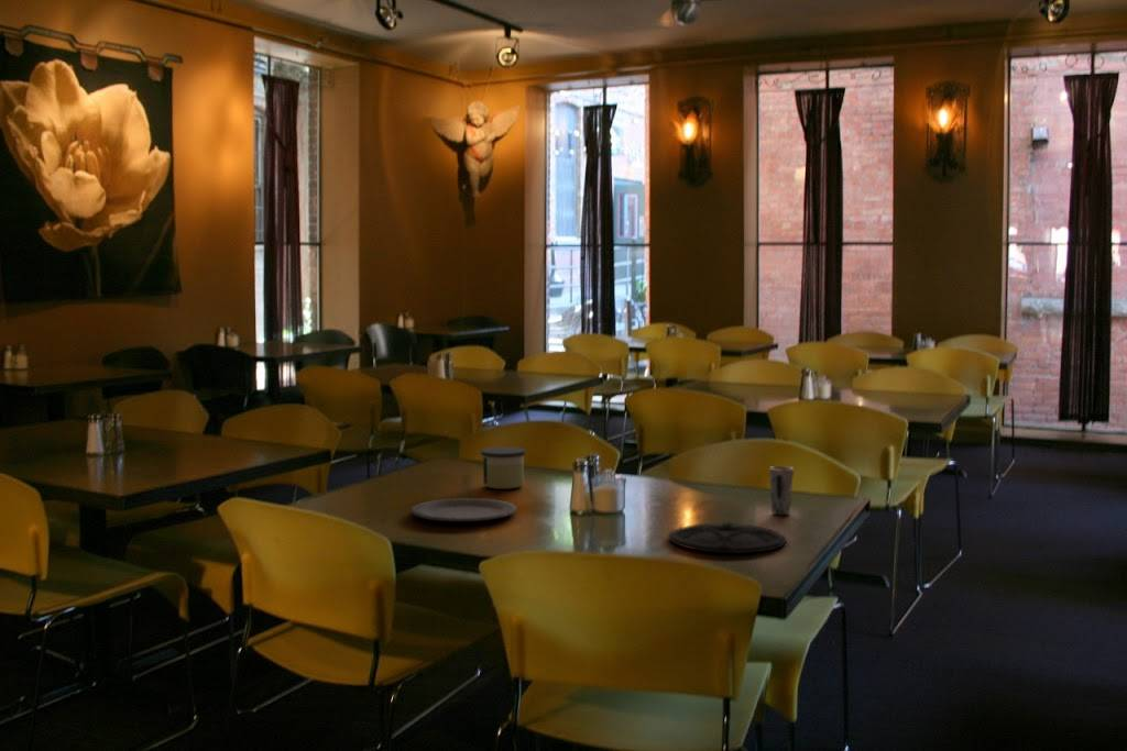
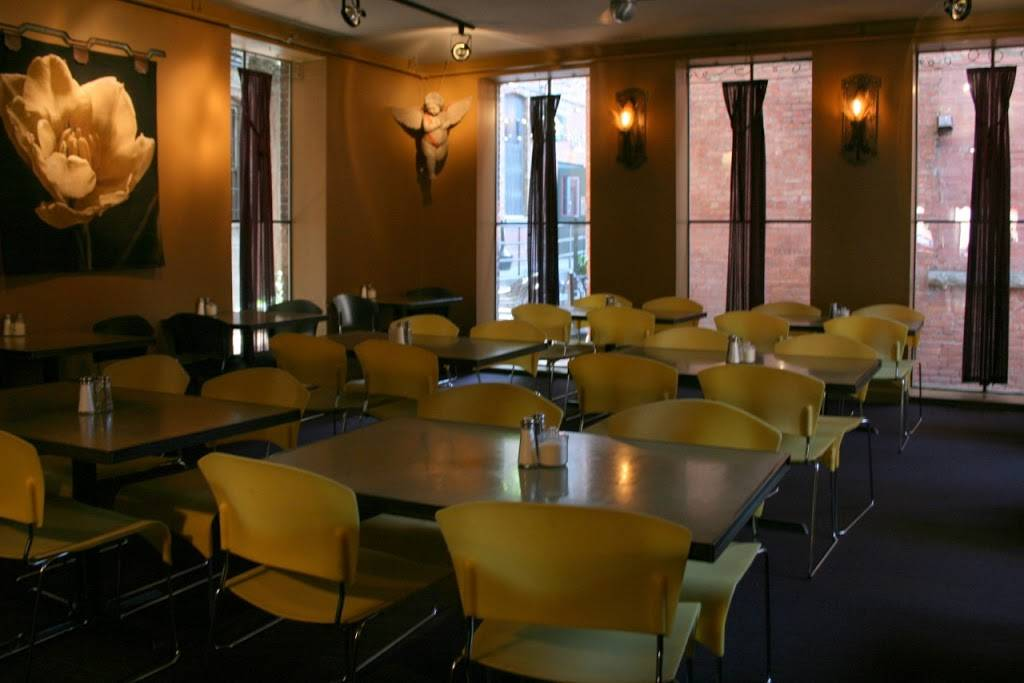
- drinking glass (780, 490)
- plate (463, 511)
- candle (503, 467)
- plate (726, 531)
